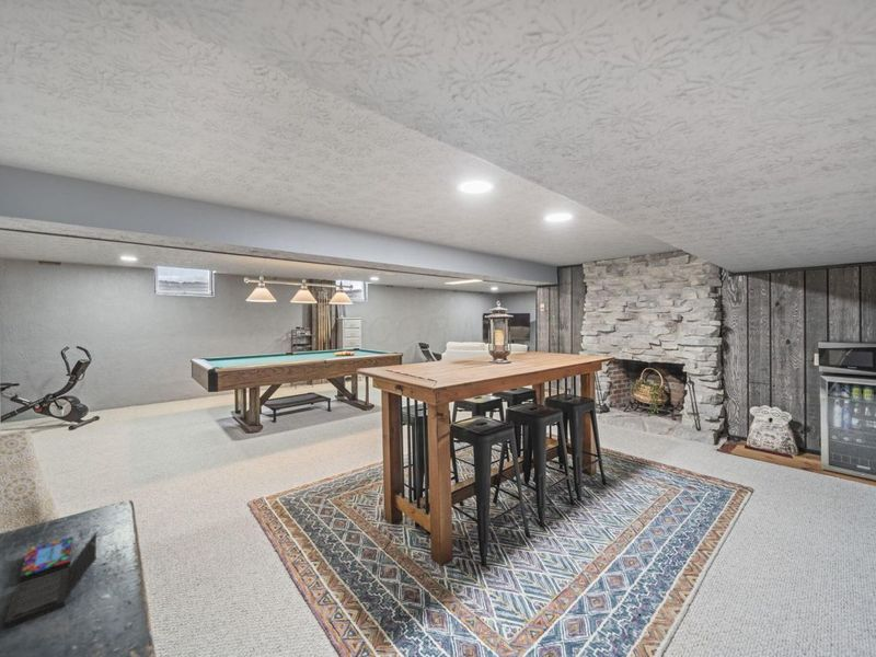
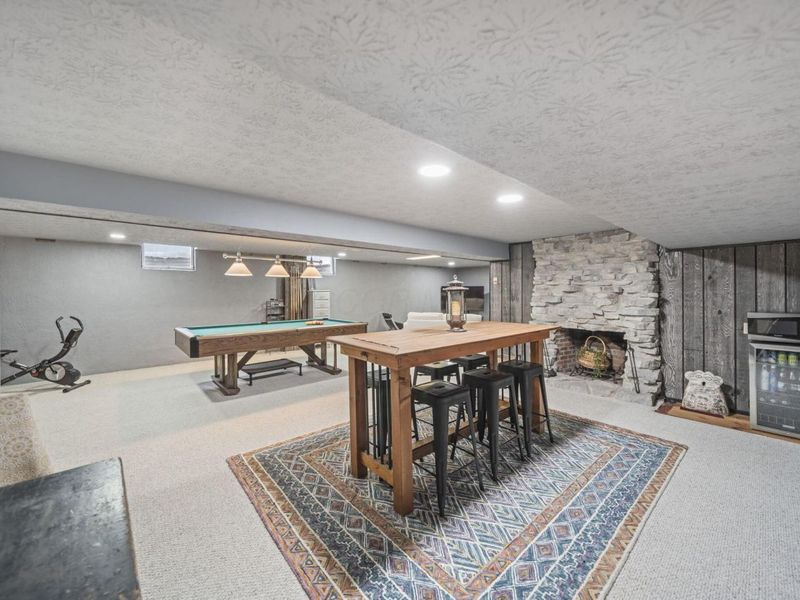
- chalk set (59, 554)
